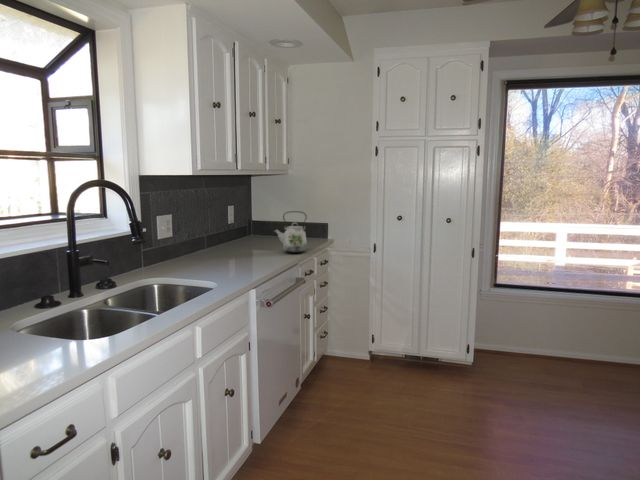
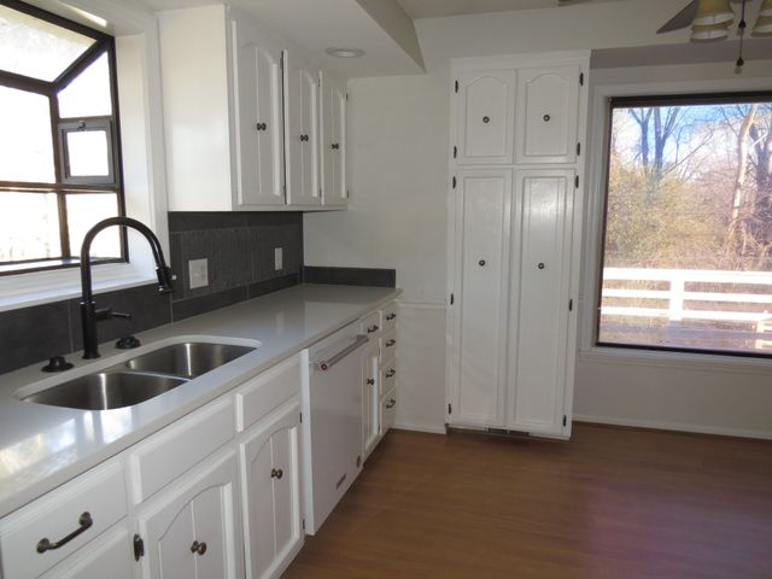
- kettle (290, 231)
